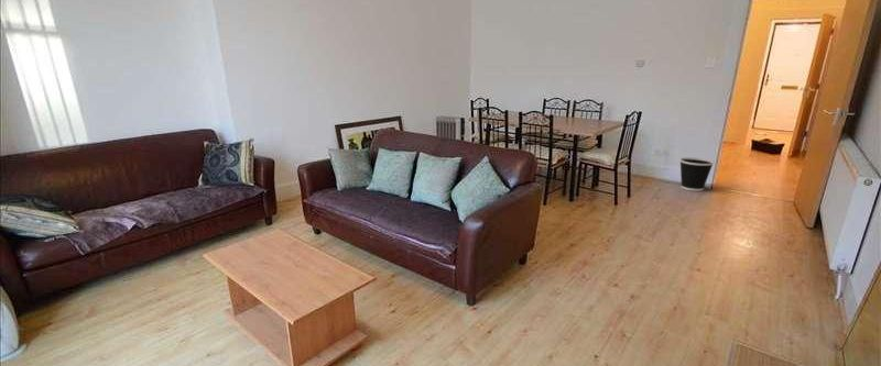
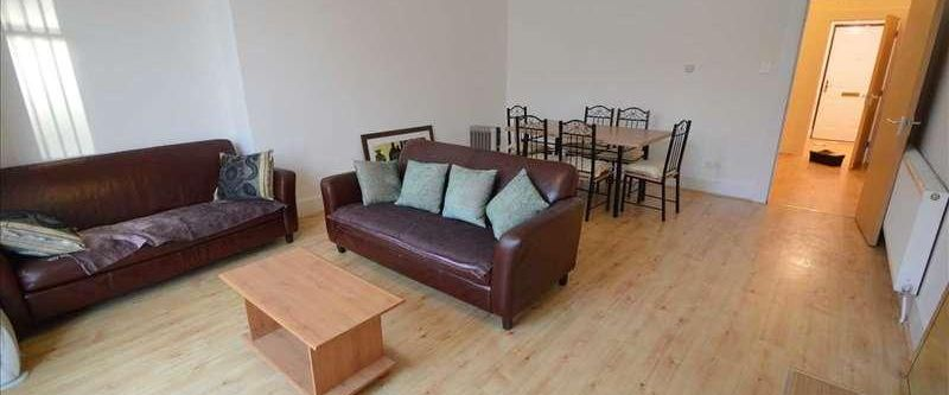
- wastebasket (694, 174)
